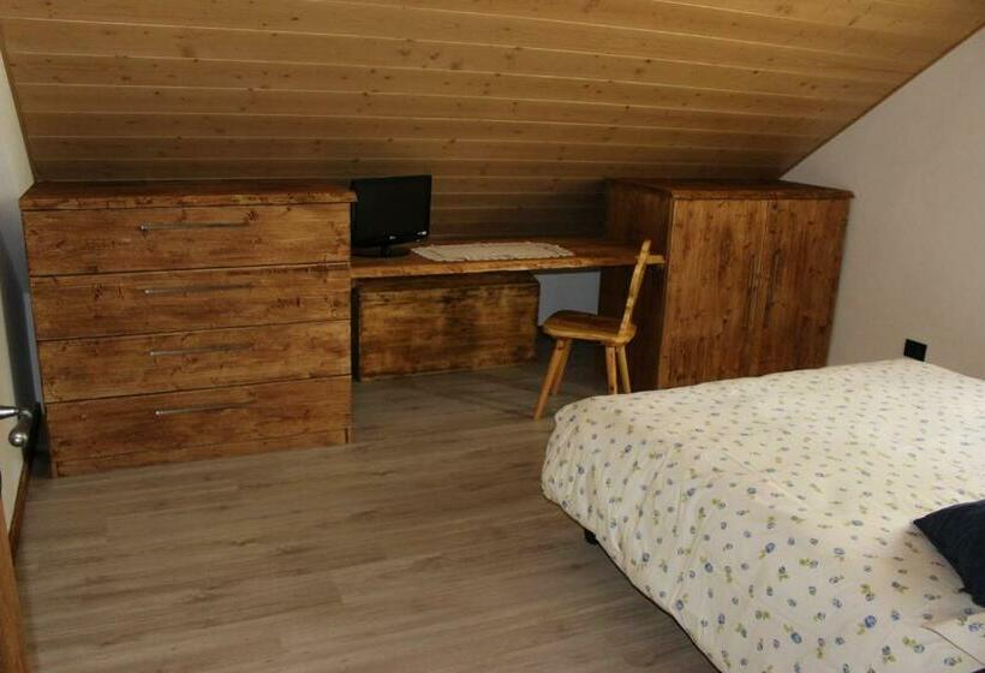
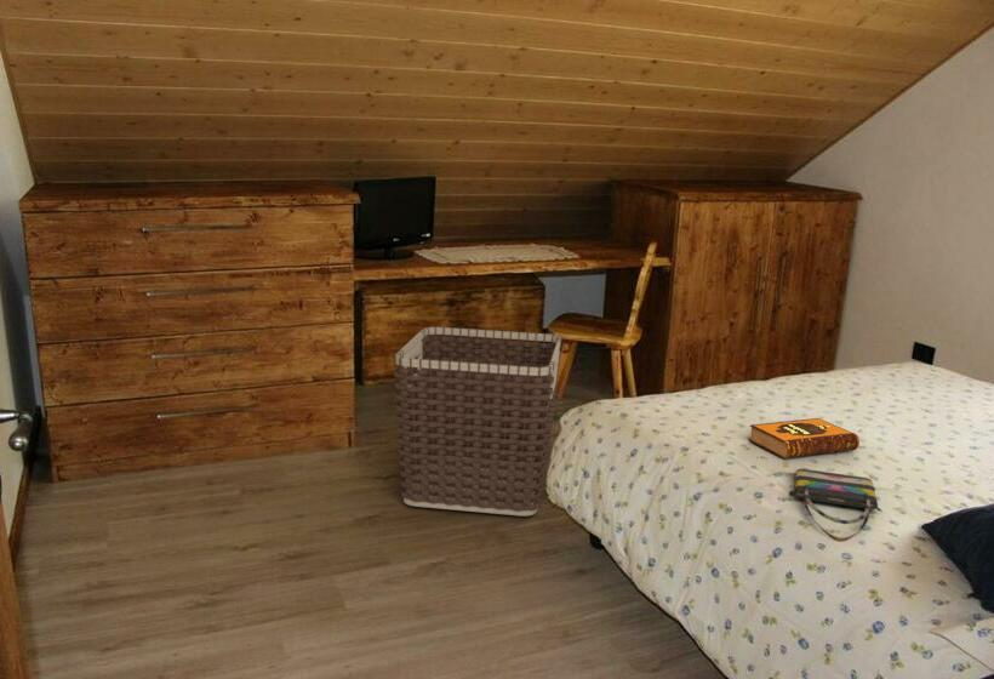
+ clothes hamper (480, 416)
+ tote bag (835, 500)
+ hardback book (804, 438)
